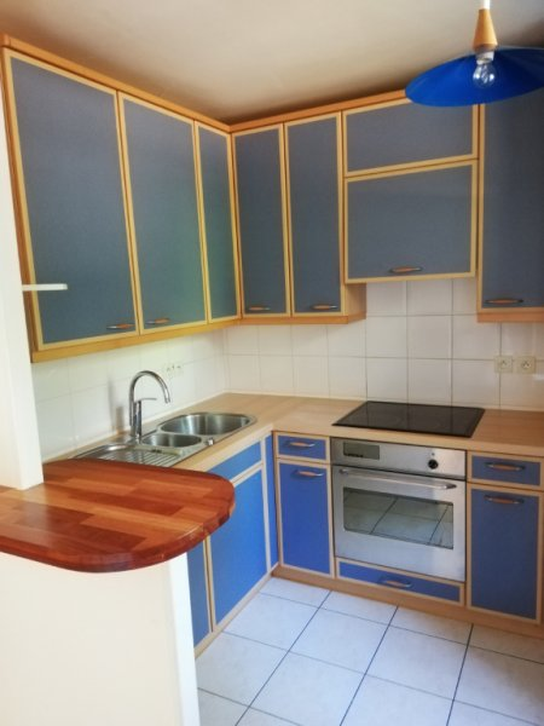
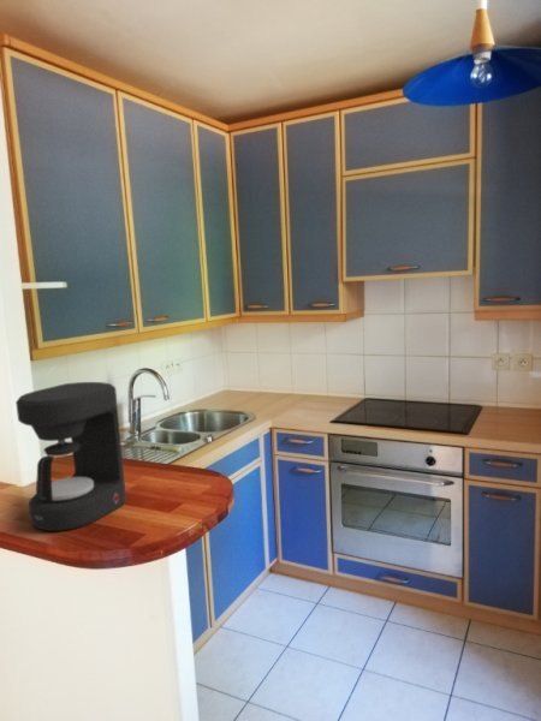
+ coffee maker (73, 452)
